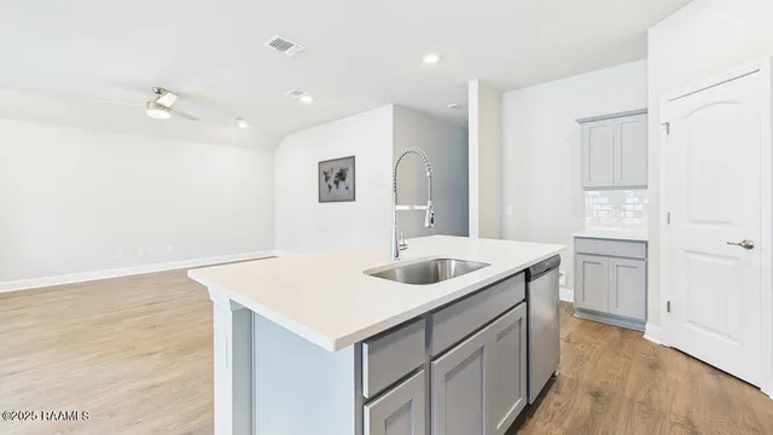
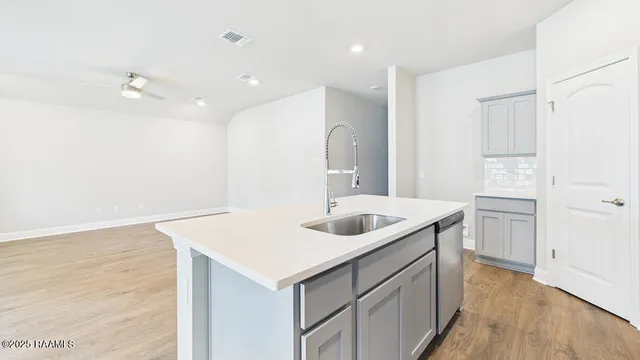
- wall art (336, 180)
